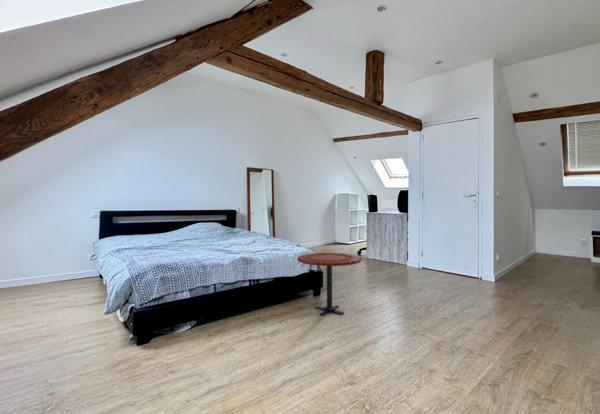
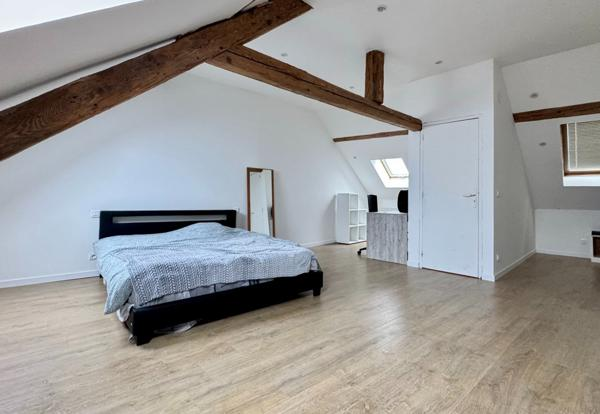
- side table (329, 283)
